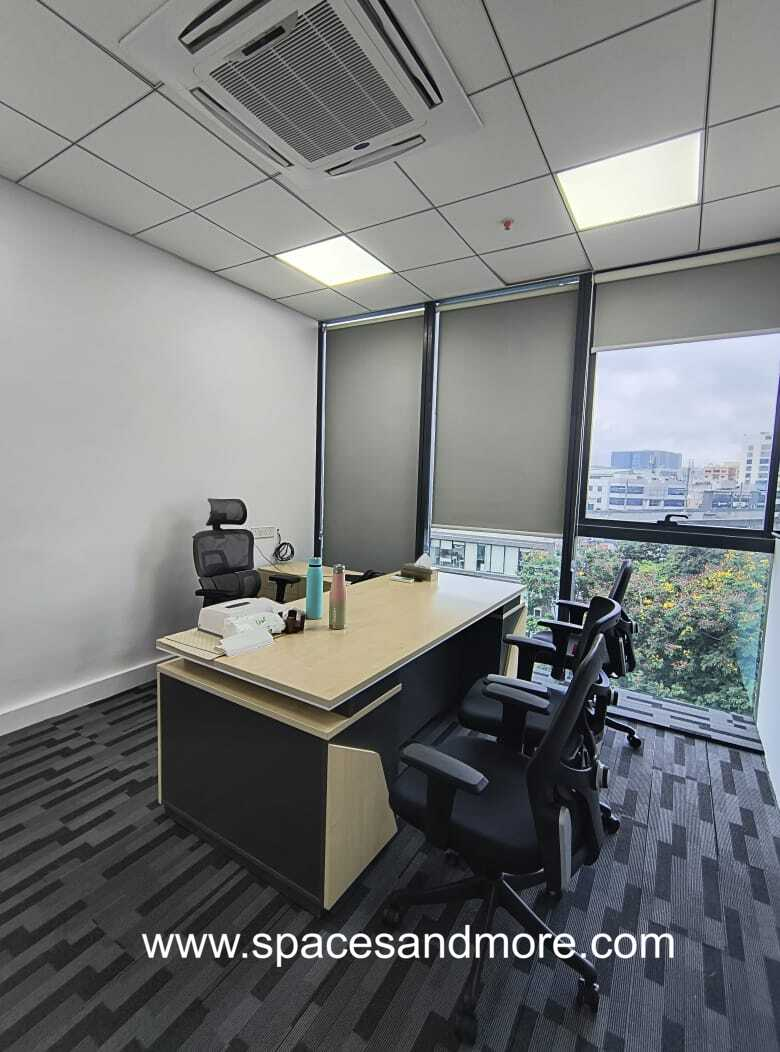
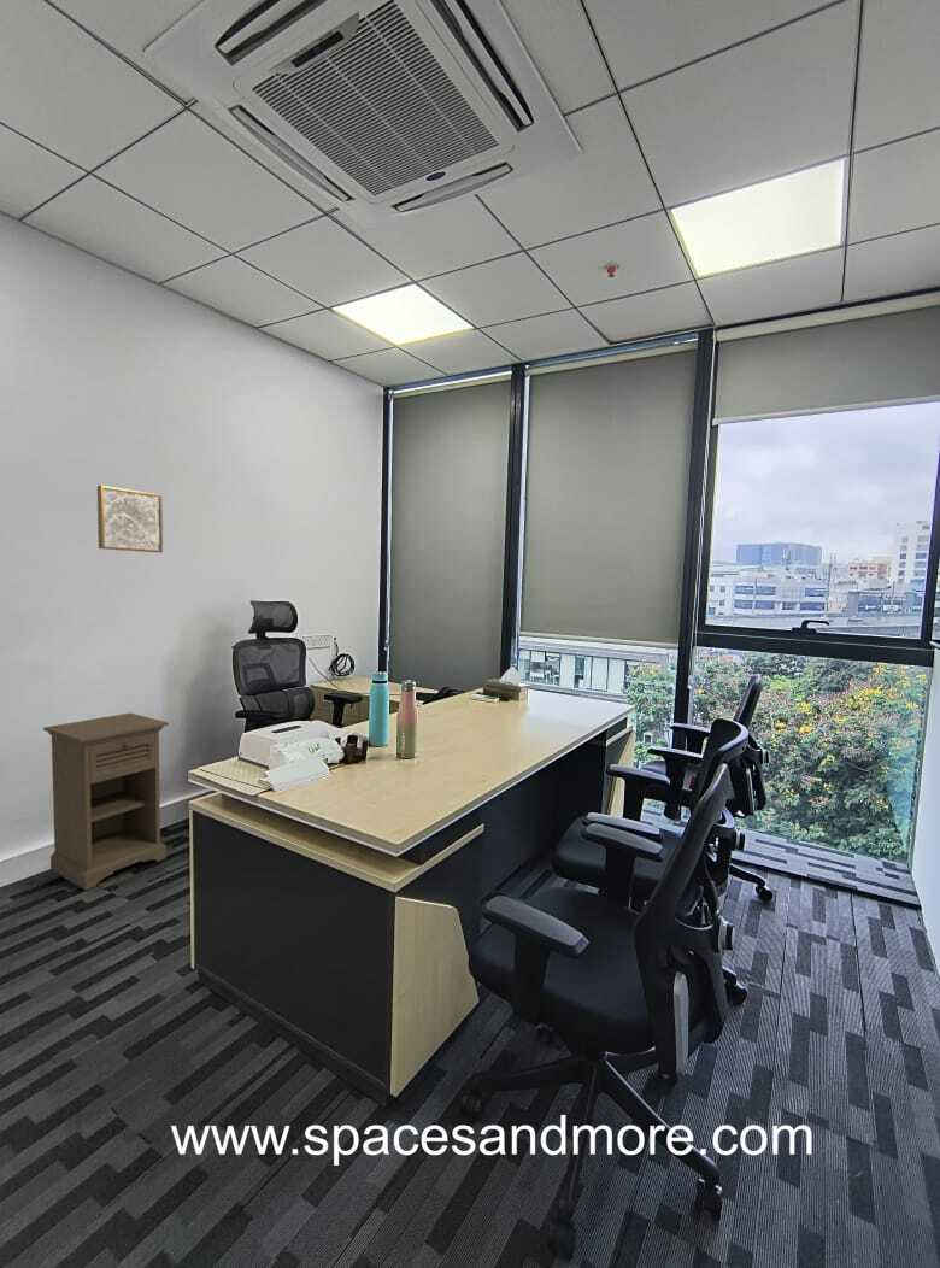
+ nightstand (108, 794)
+ wall art (131, 521)
